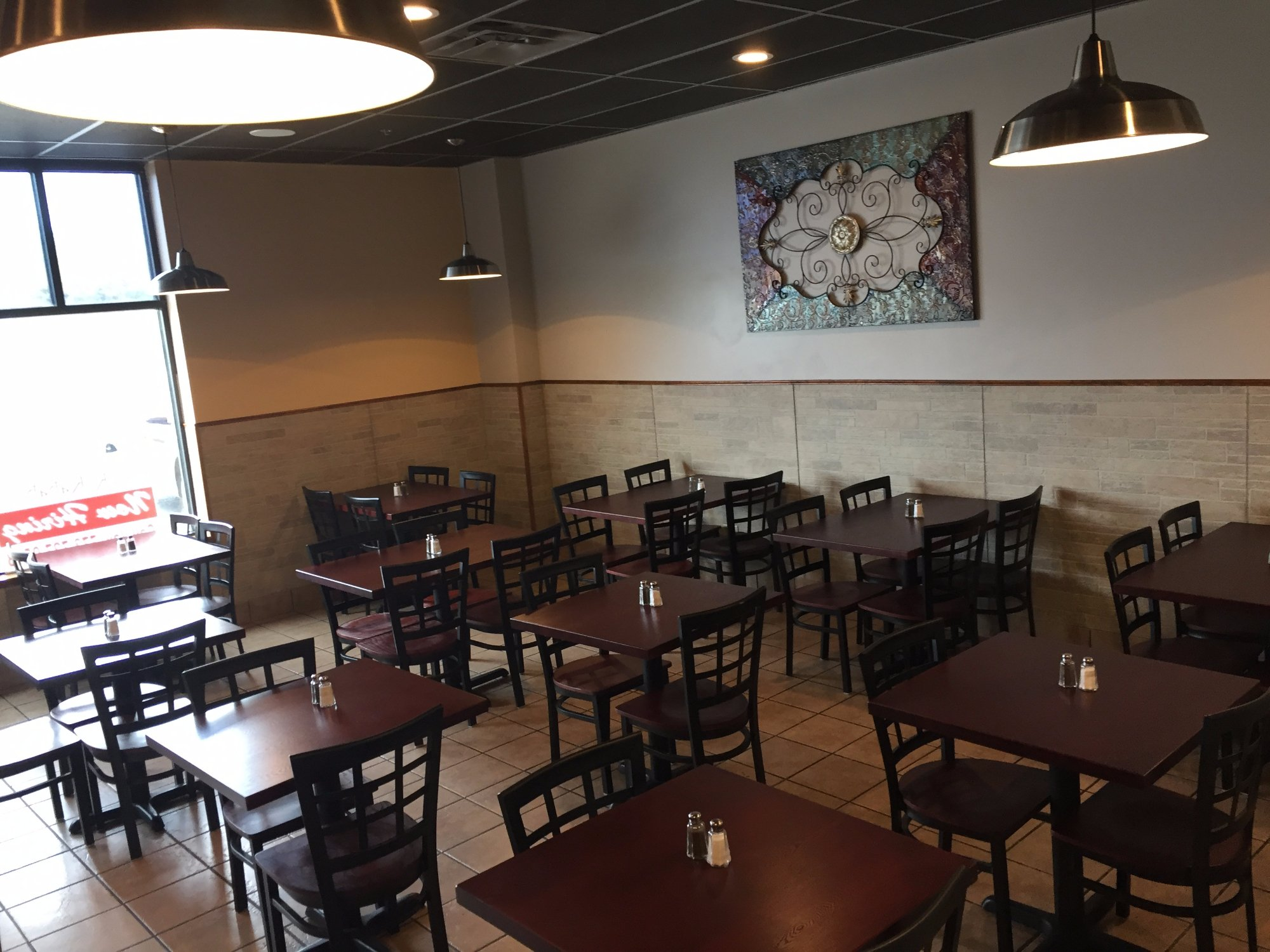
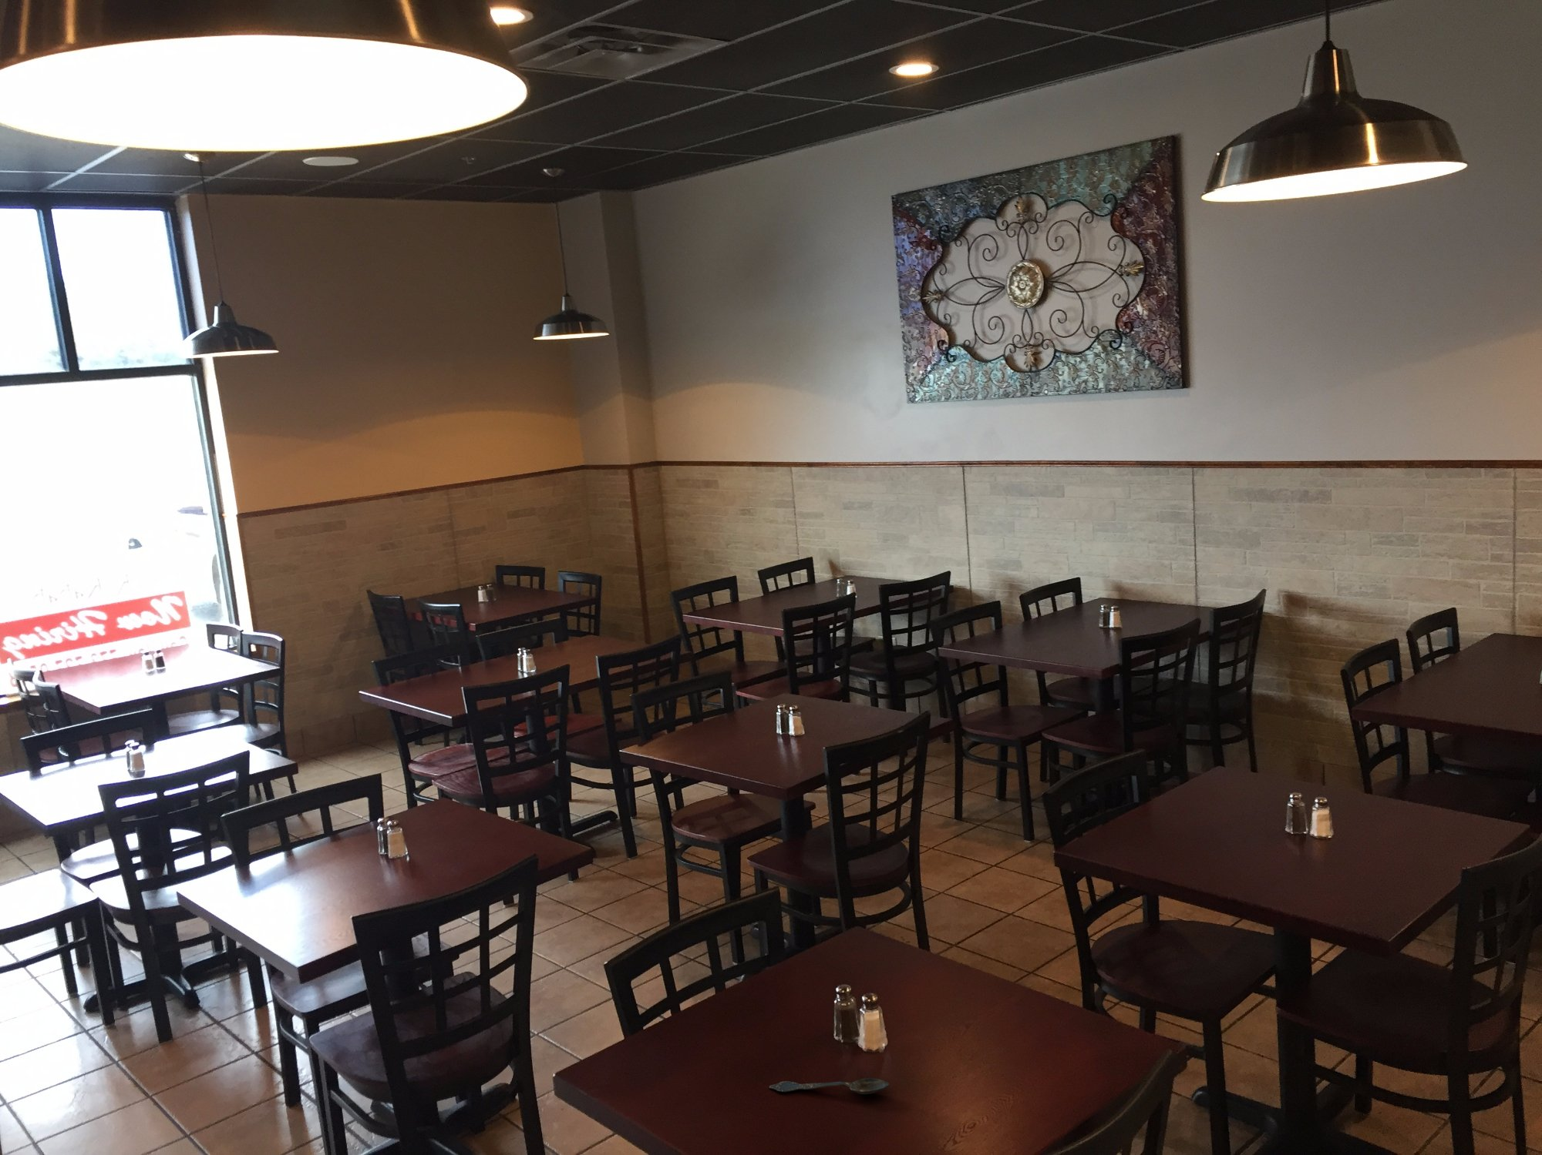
+ spoon (828, 1086)
